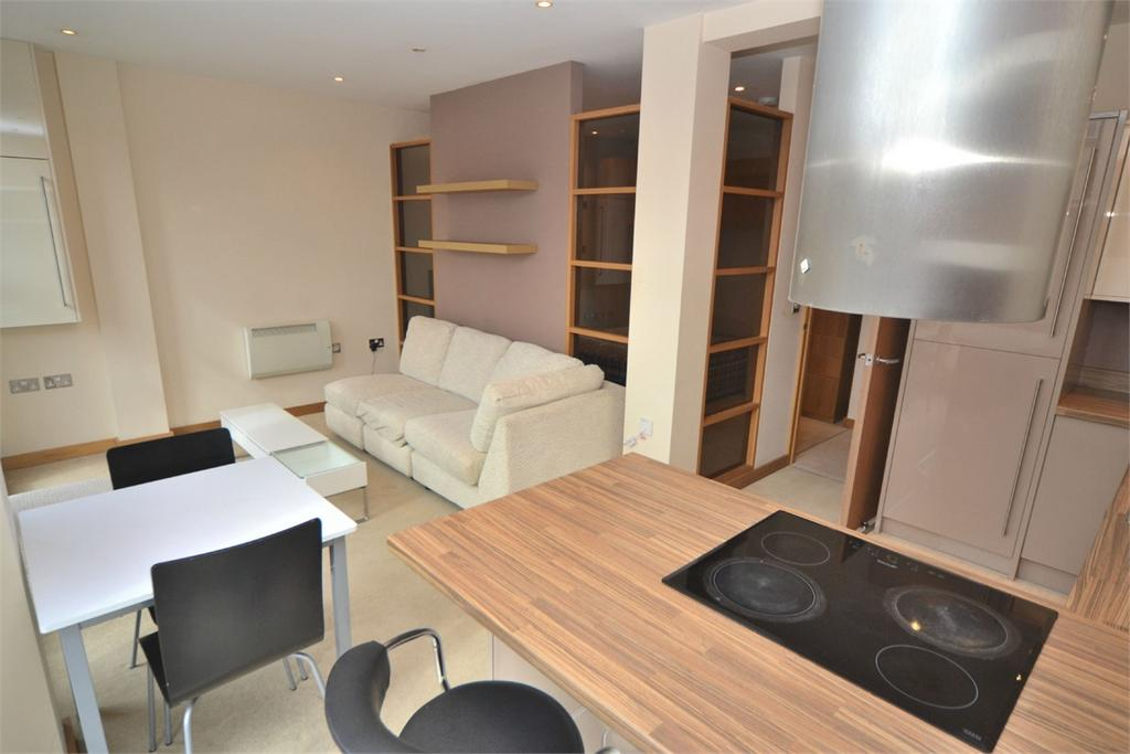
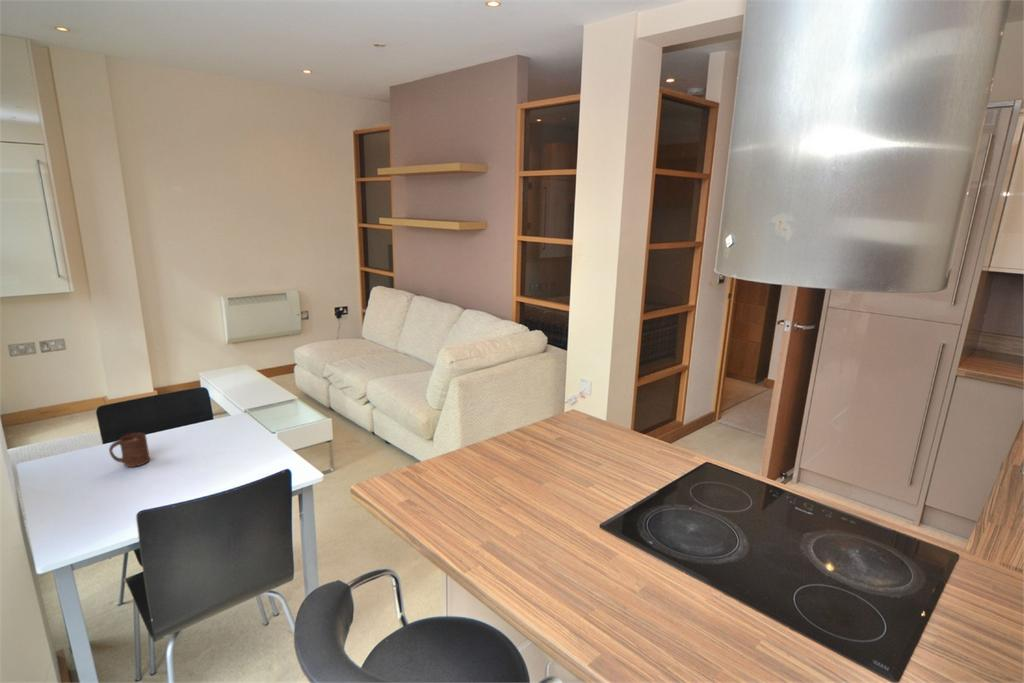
+ cup (131, 451)
